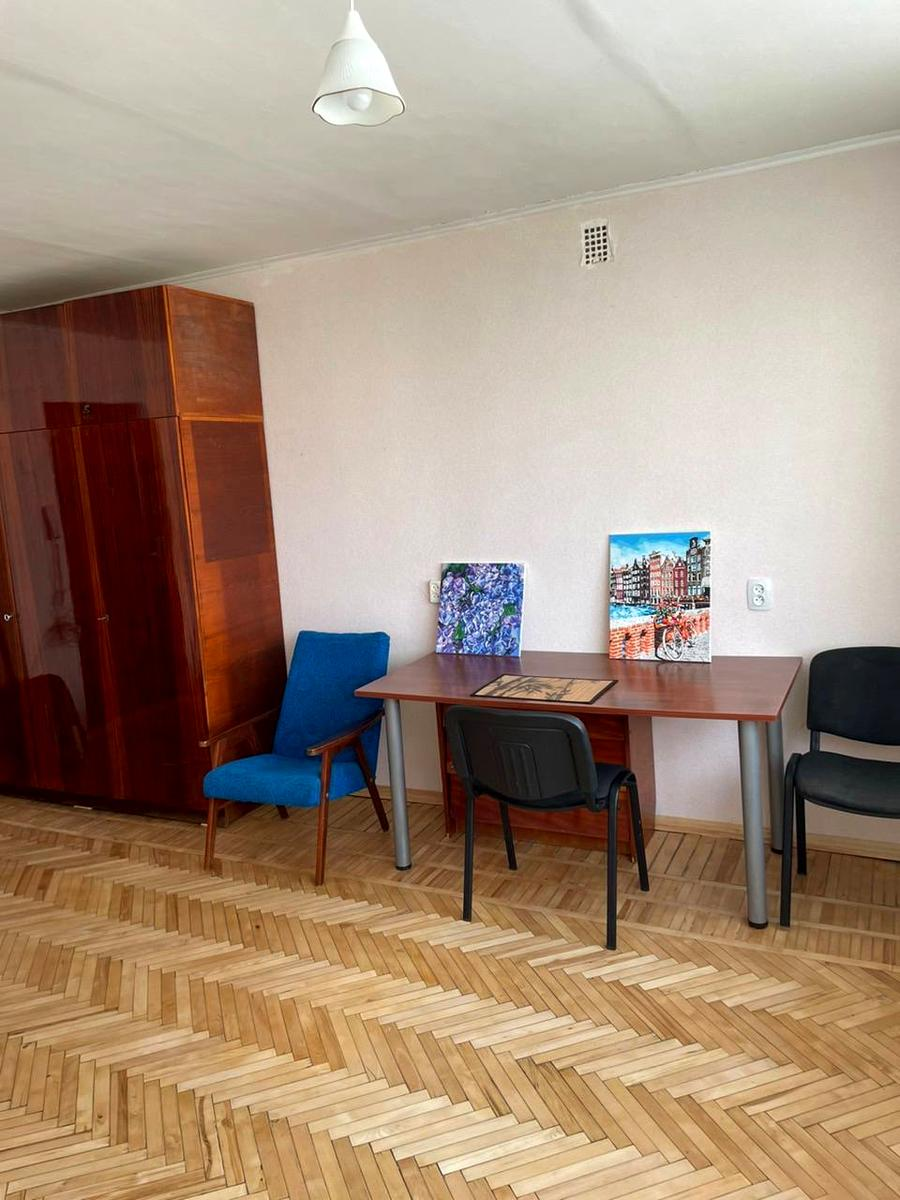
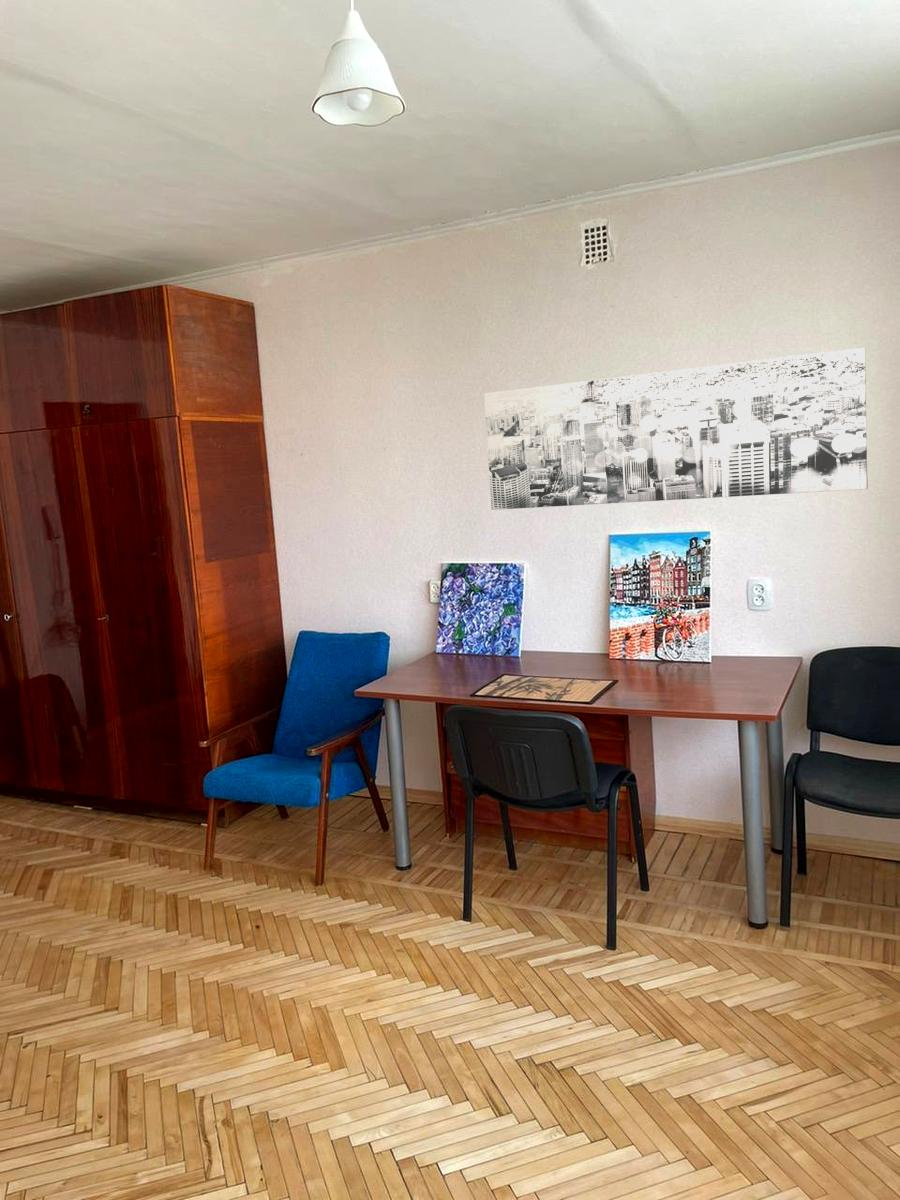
+ wall art (660, 437)
